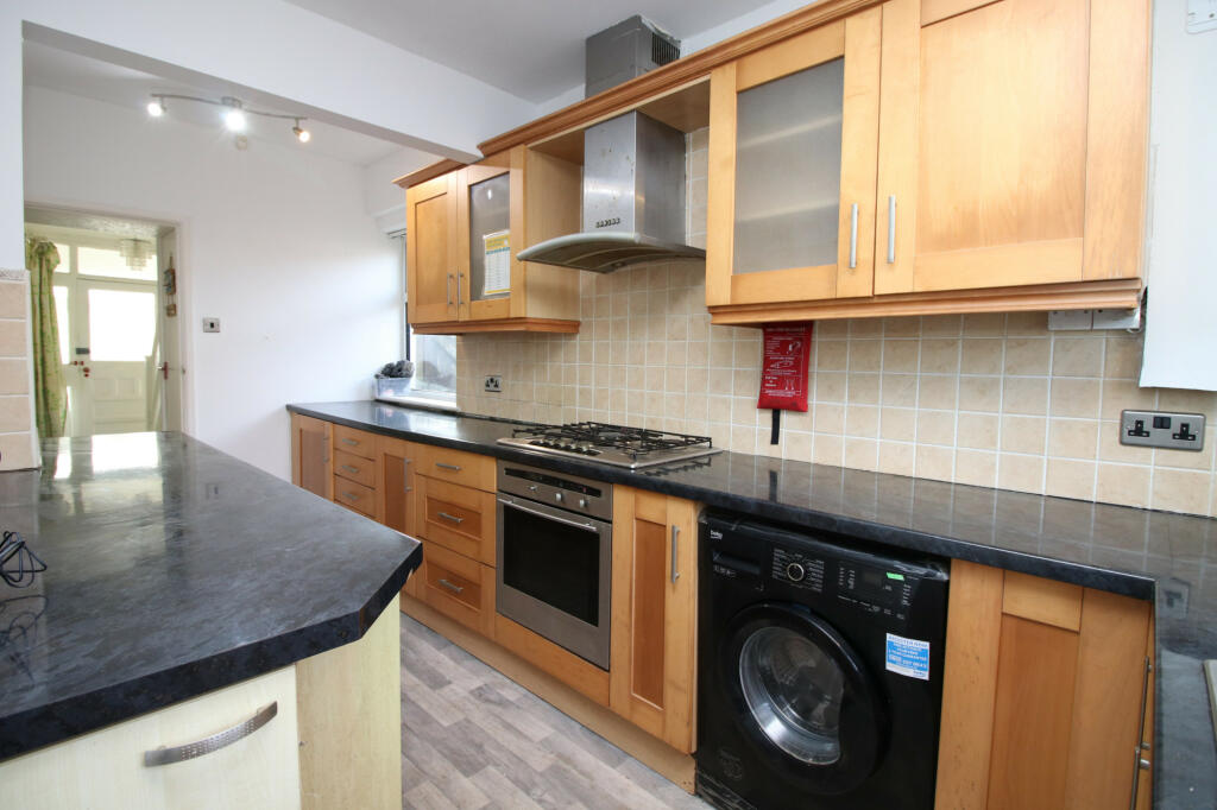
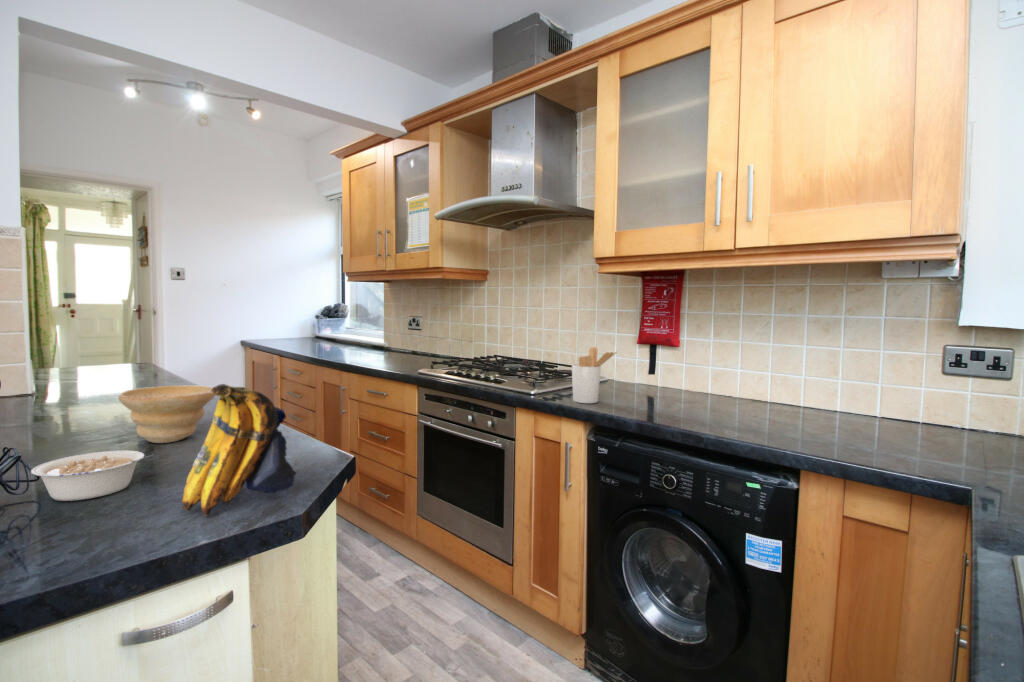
+ utensil holder (593, 375)
+ legume (95, 472)
+ banana (242, 440)
+ bowl (170, 414)
